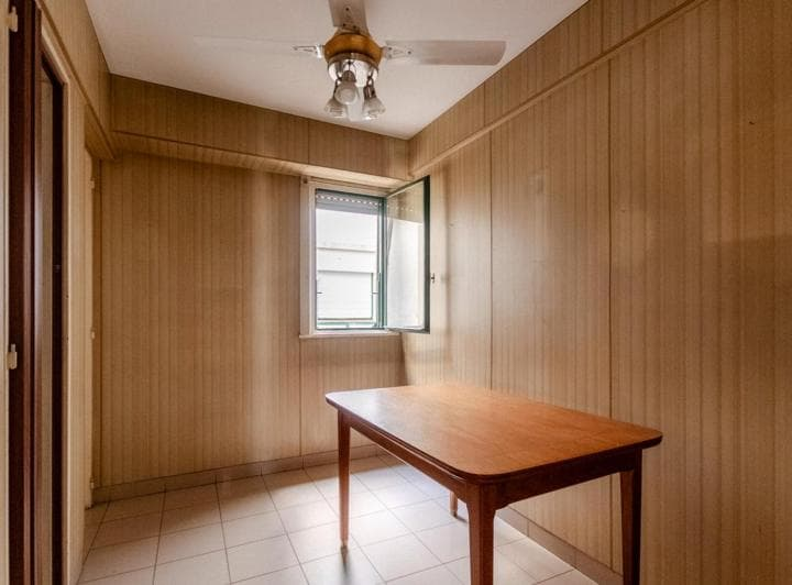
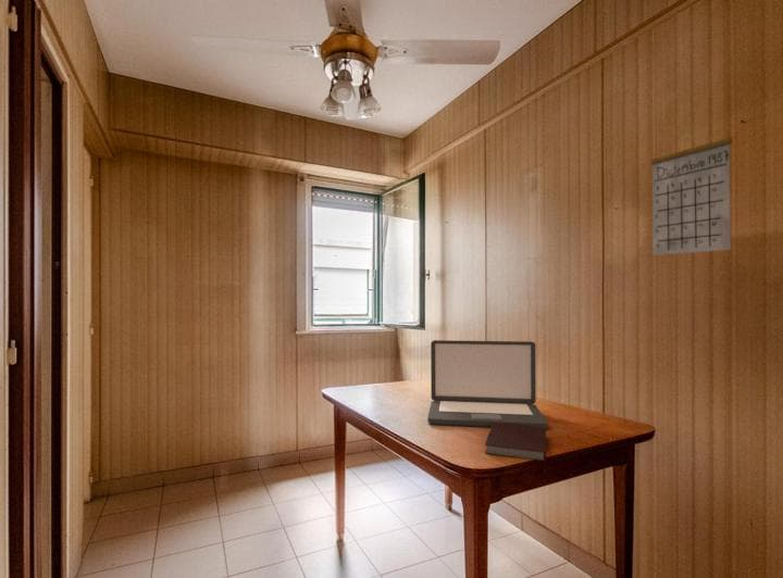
+ notebook (517, 439)
+ laptop (484, 380)
+ calendar (688, 188)
